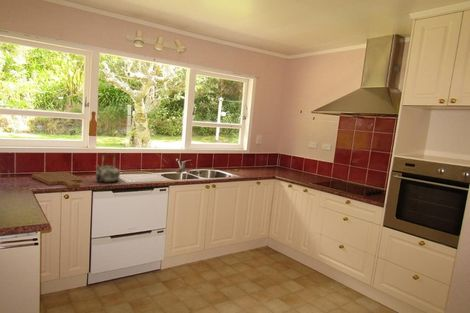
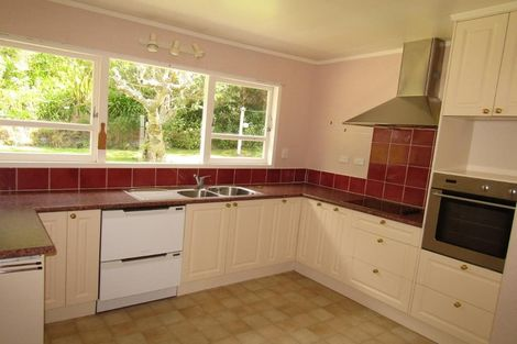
- kettle (106, 168)
- cutting board (59, 178)
